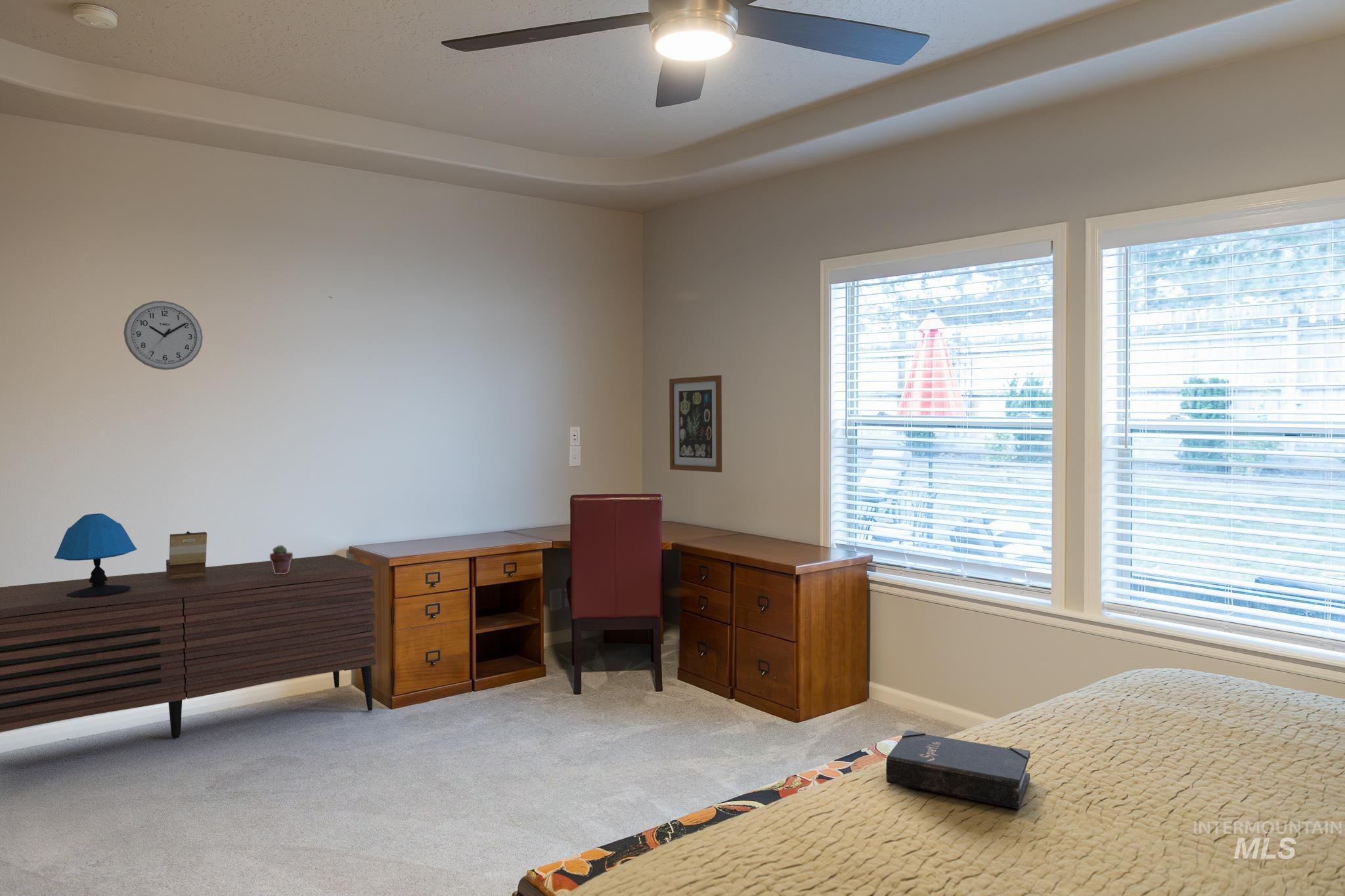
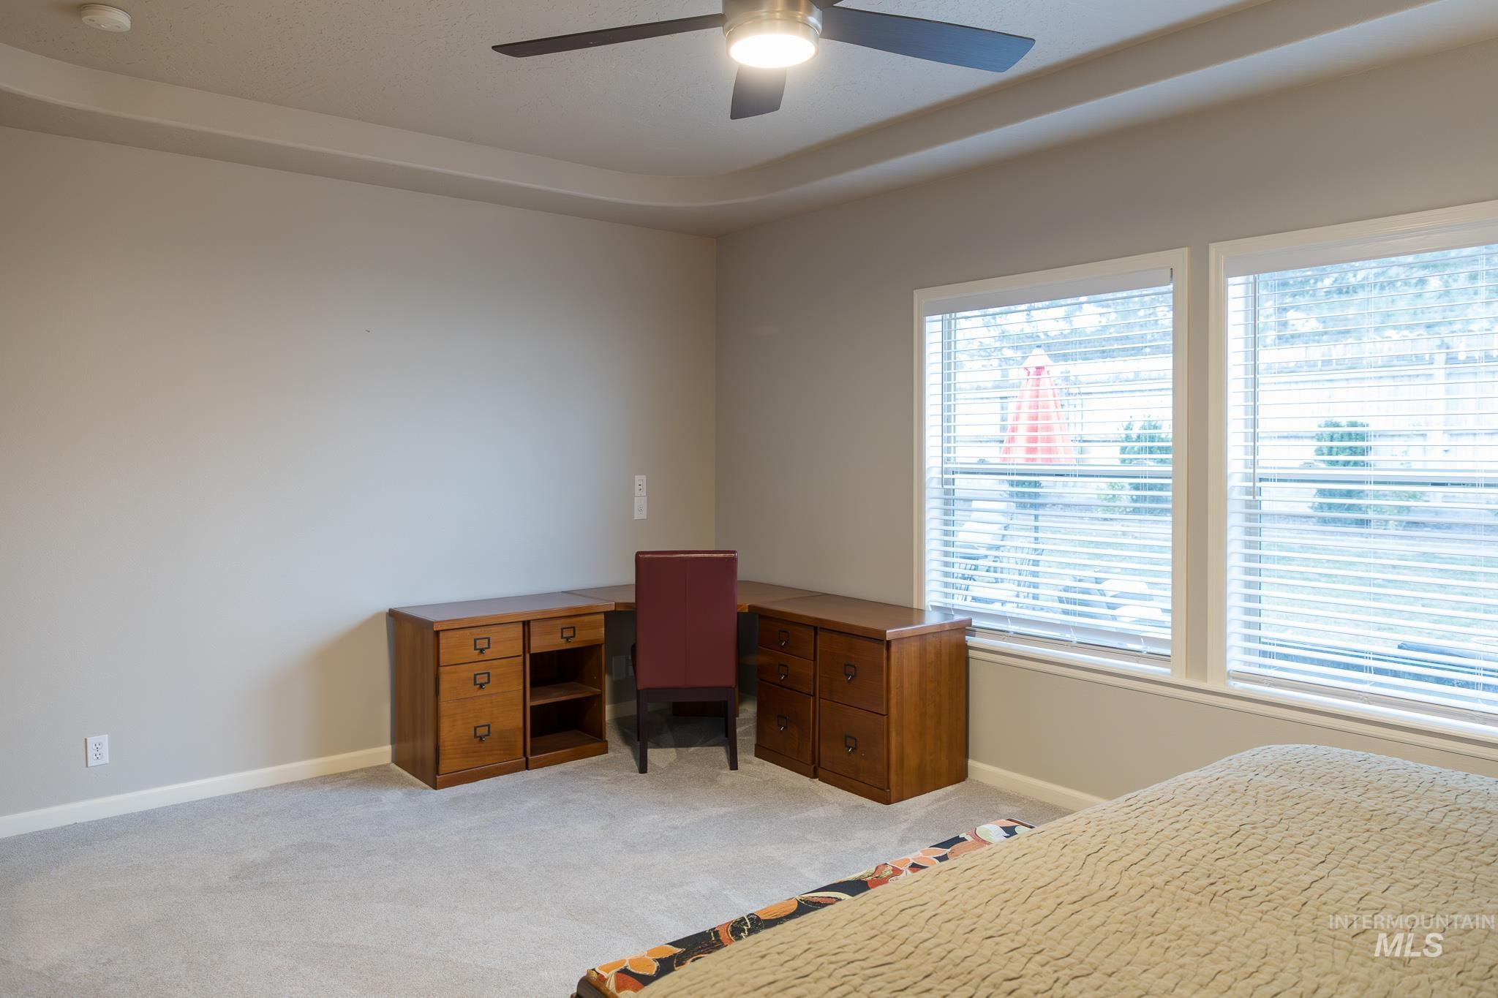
- wall art (694, 424)
- table lamp (96, 553)
- wooden box (186, 553)
- dresser (173, 658)
- potted succulent (281, 558)
- hardback book (958, 767)
- wall clock (164, 335)
